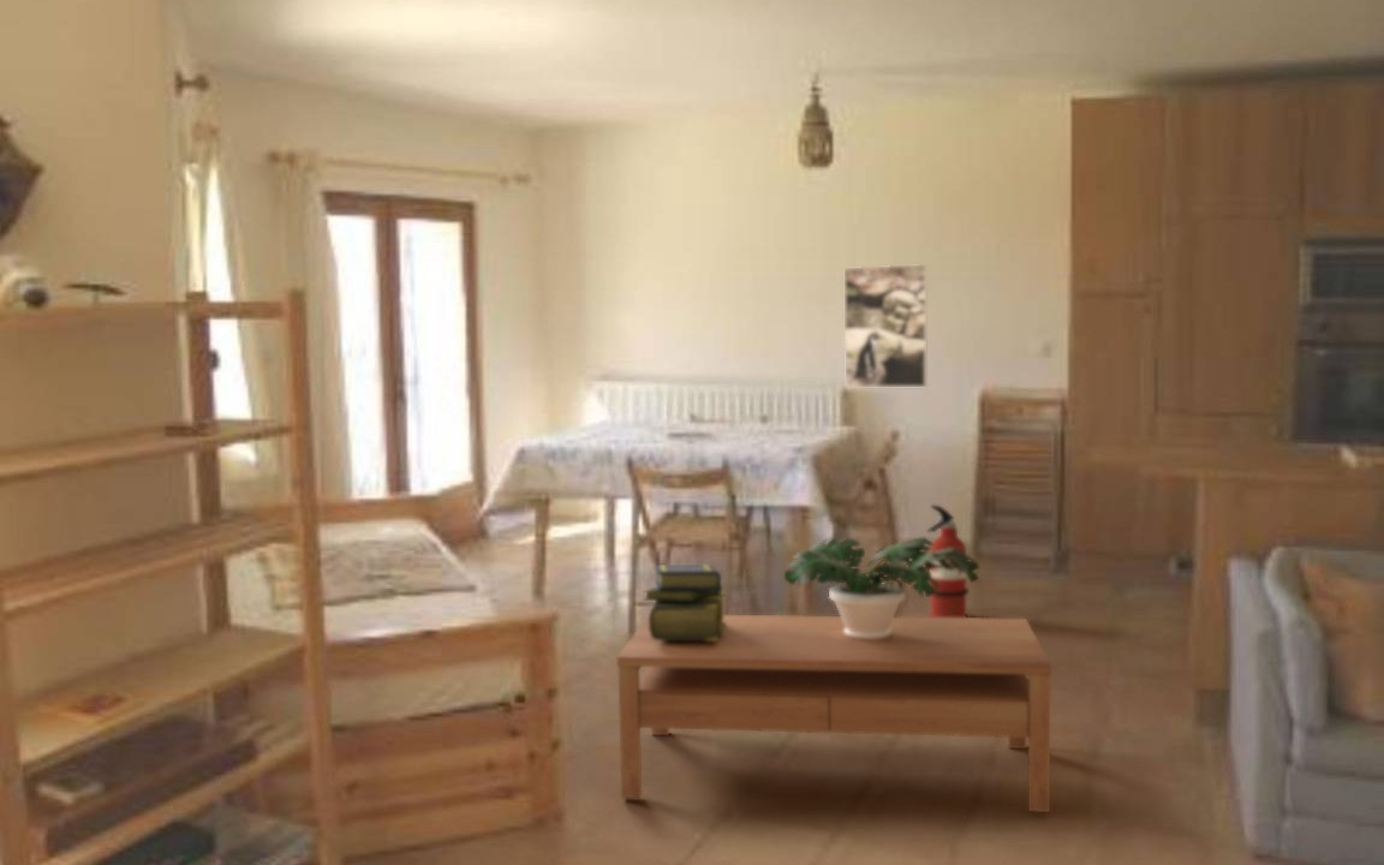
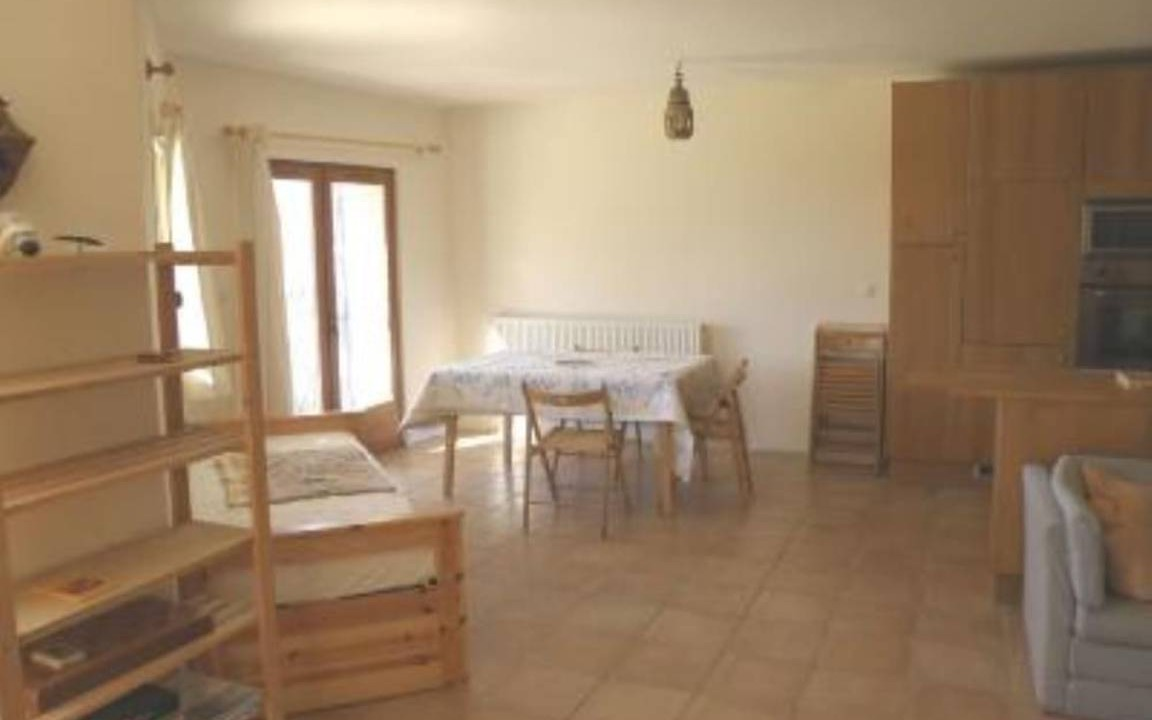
- stack of books (685, 598)
- potted plant (883, 592)
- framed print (884, 327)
- fire extinguisher (945, 560)
- coffee table (831, 704)
